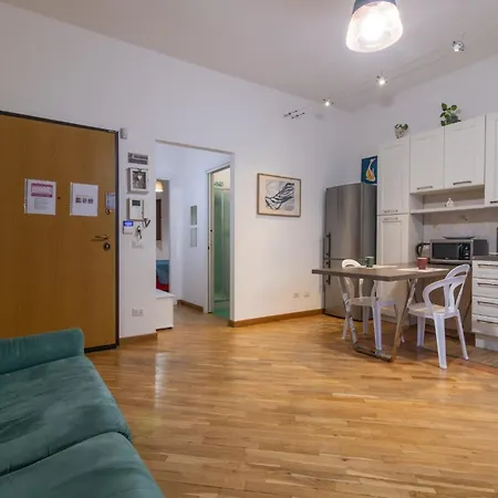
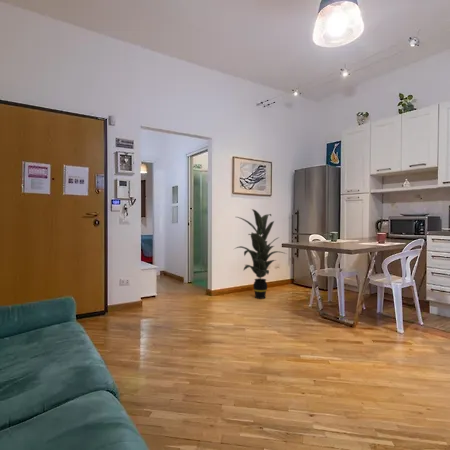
+ indoor plant (256, 253)
